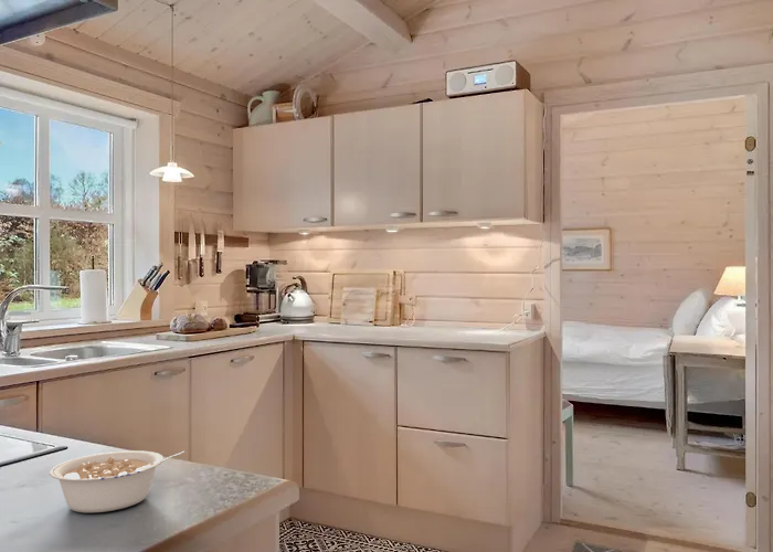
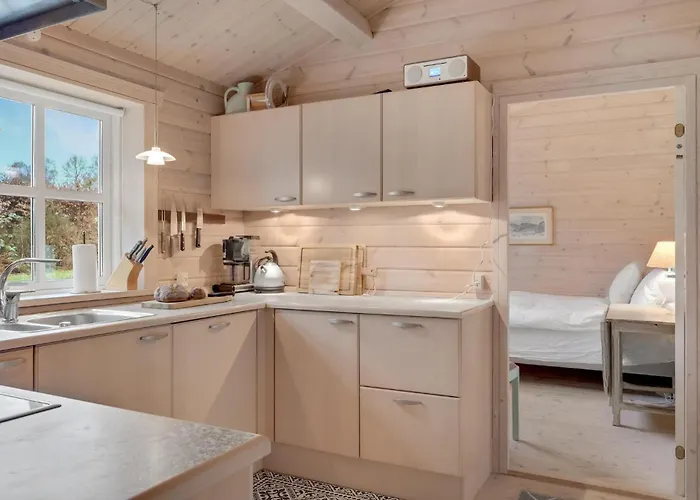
- legume (113, 477)
